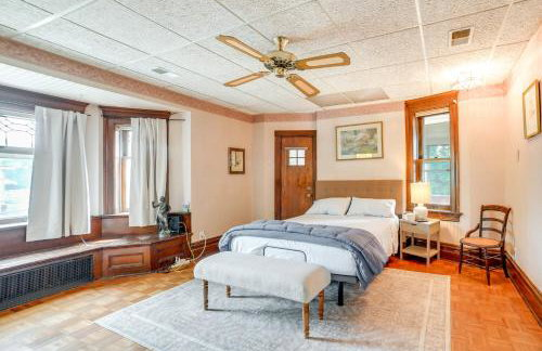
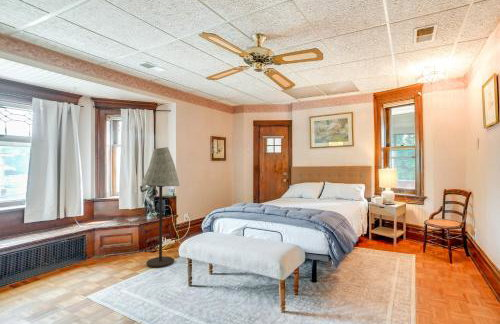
+ floor lamp (160, 204)
